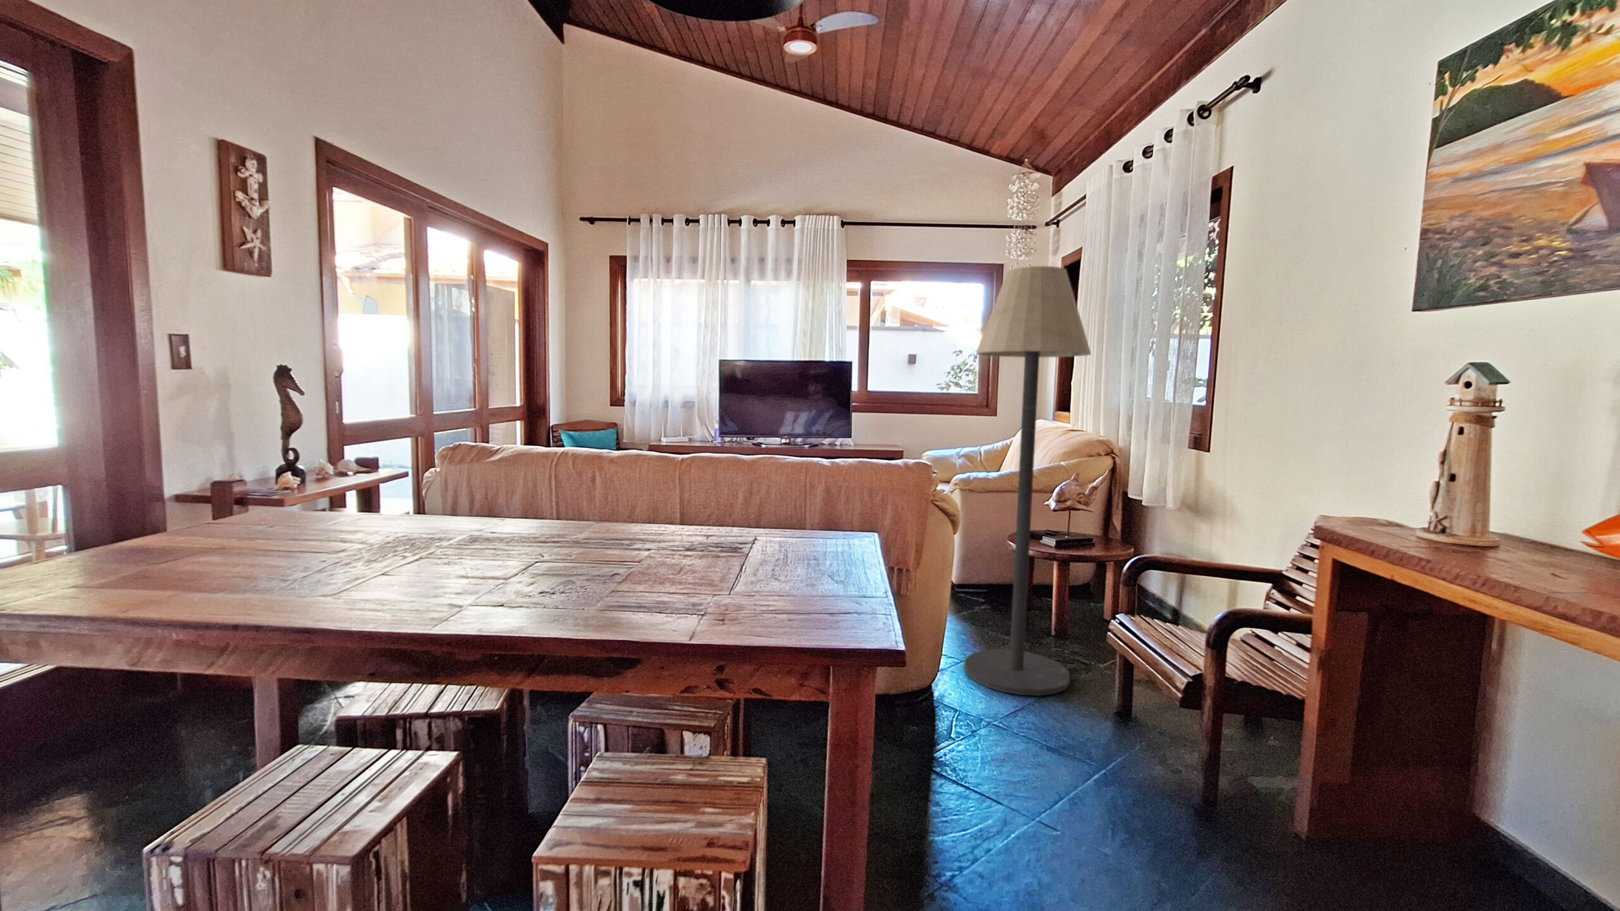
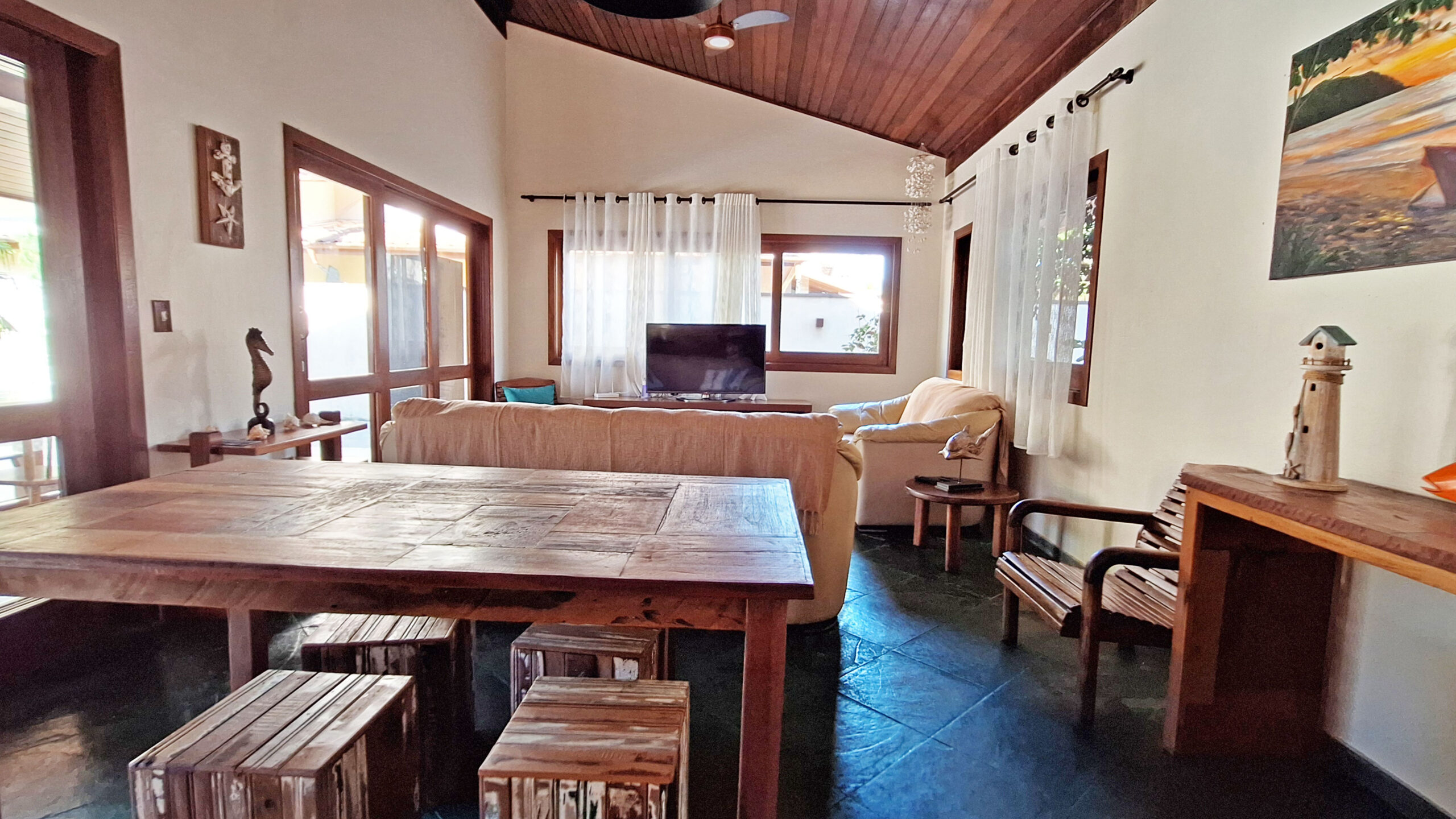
- floor lamp (1026, 477)
